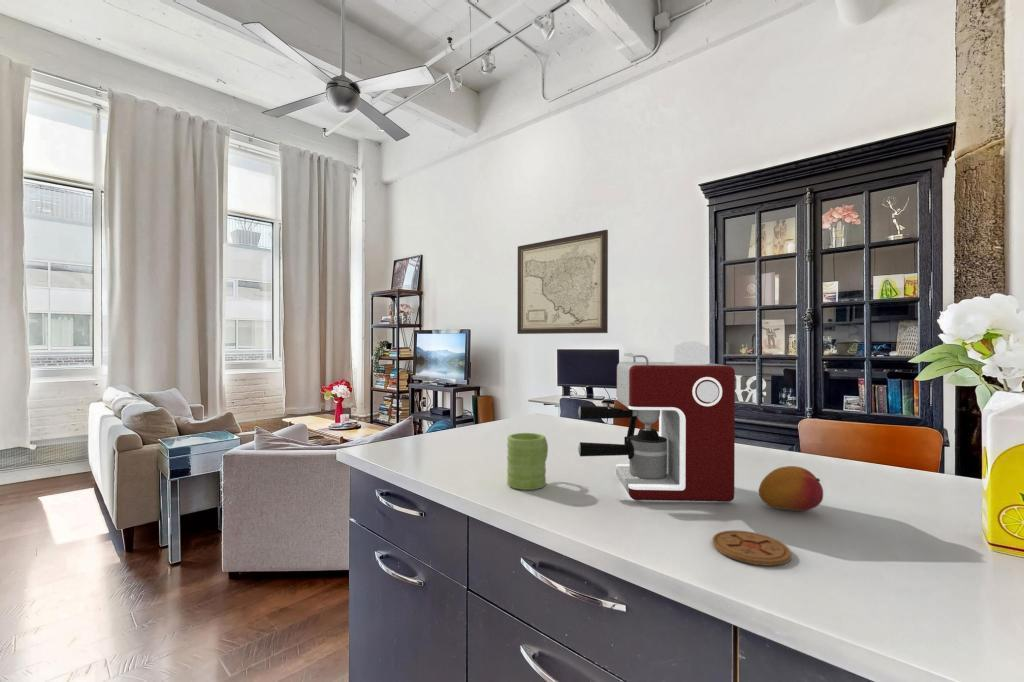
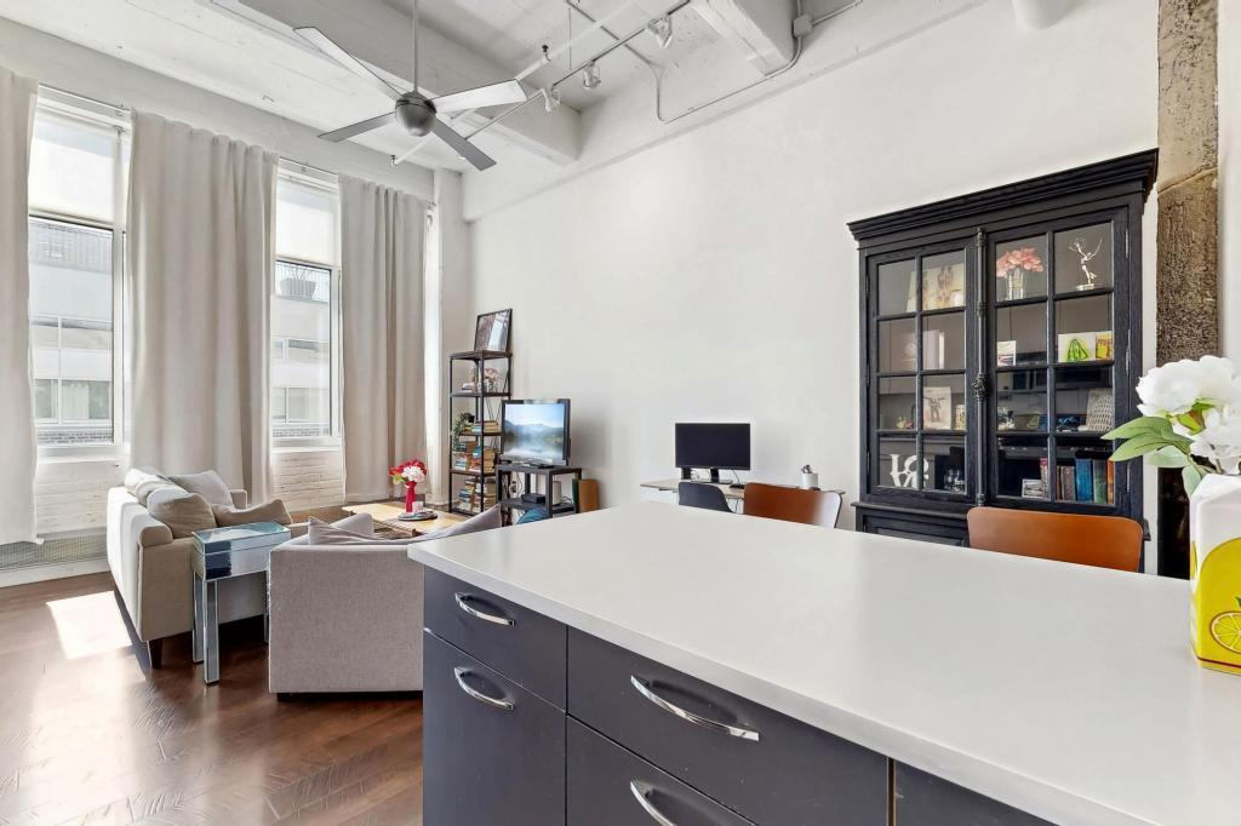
- coffee maker (648, 415)
- mug (531, 458)
- fruit (790, 488)
- coaster (750, 546)
- wall art (558, 286)
